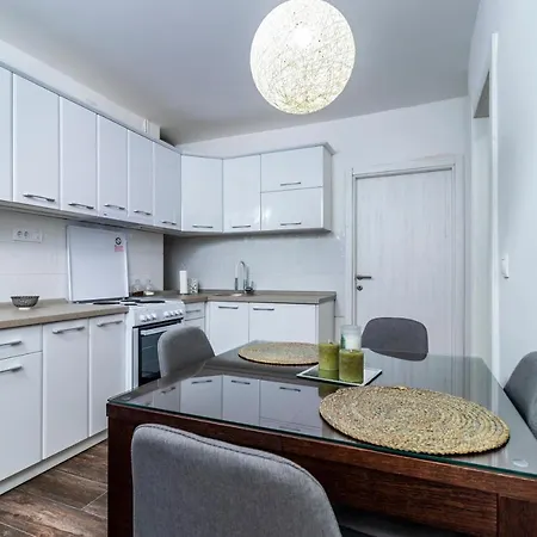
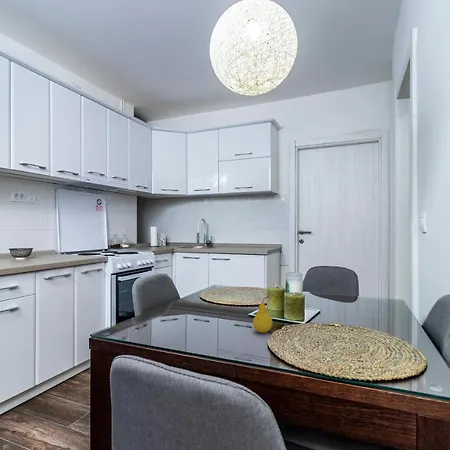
+ fruit (262, 313)
